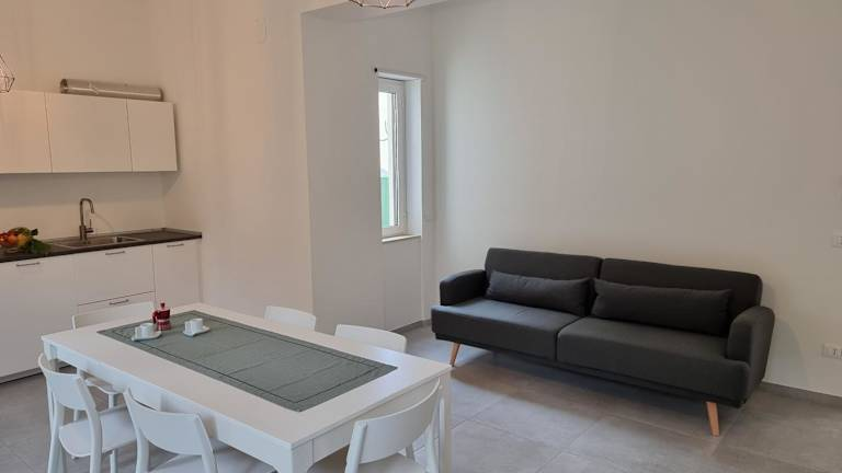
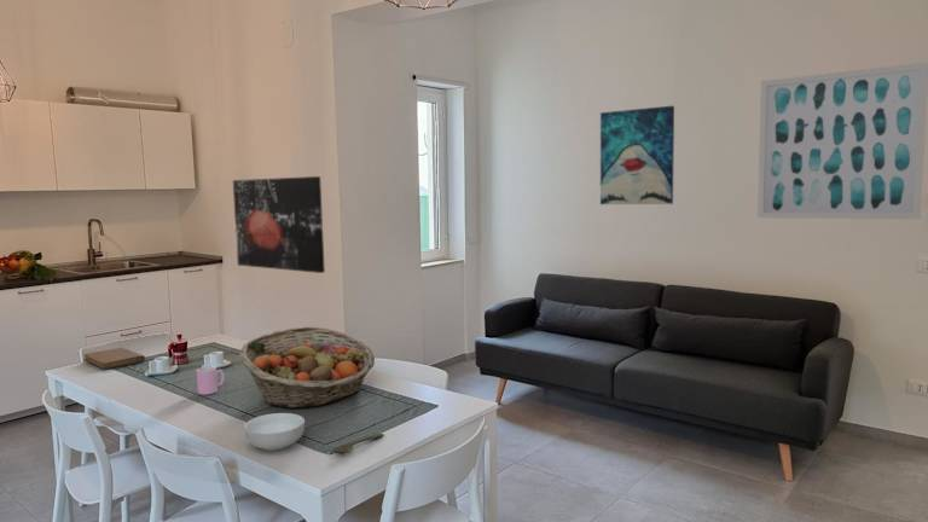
+ spoon (359, 441)
+ wall art (276, 224)
+ wall art (836, 146)
+ cup (210, 379)
+ fruit basket (309, 365)
+ wall art (636, 157)
+ notebook (114, 358)
+ cereal bowl (274, 434)
